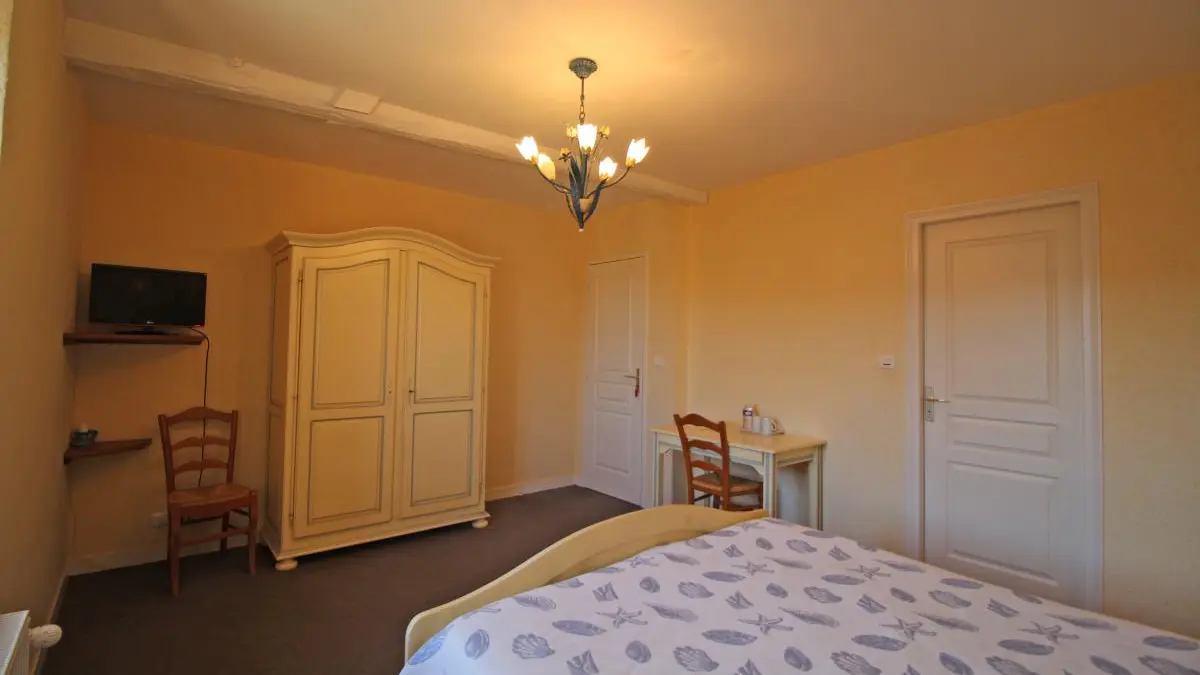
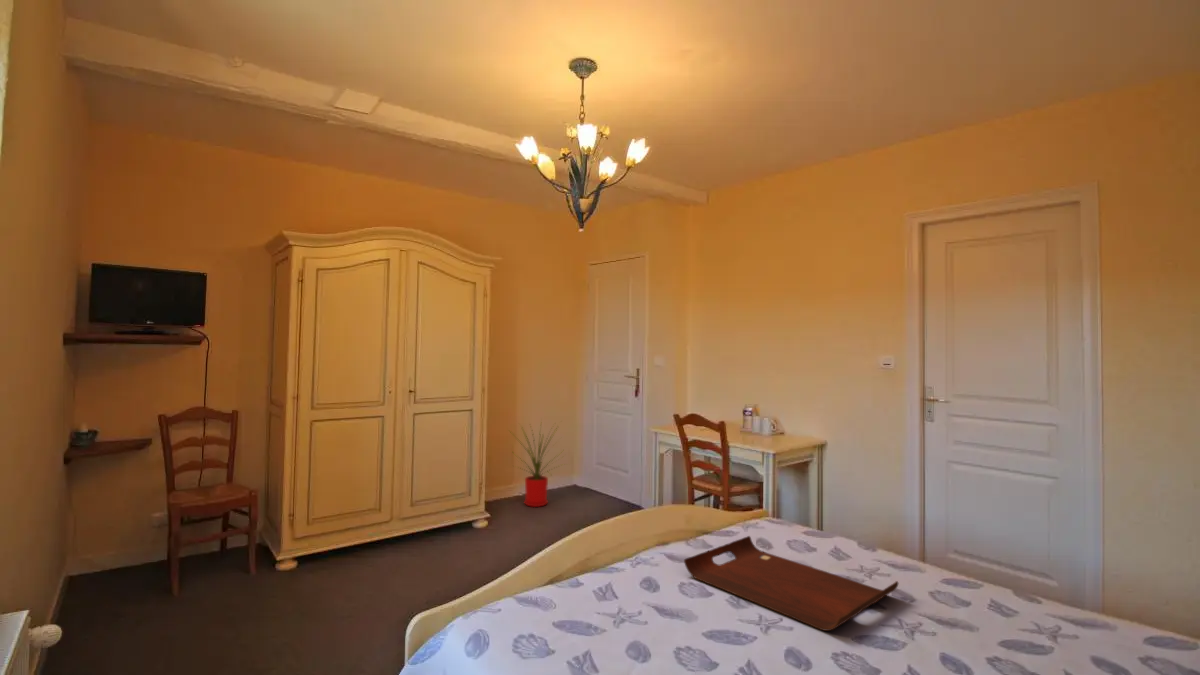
+ house plant (535, 461)
+ serving tray (786, 577)
